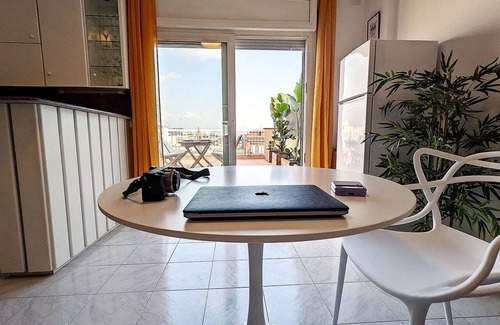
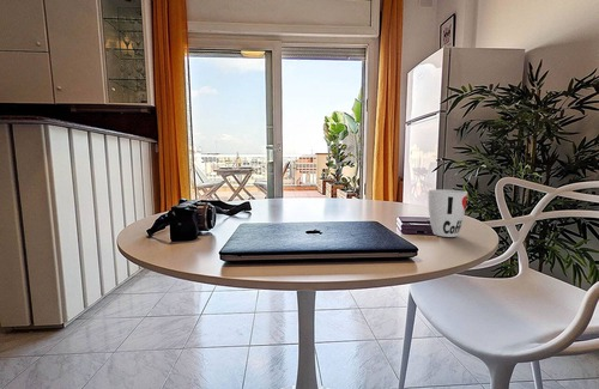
+ cup (446, 212)
